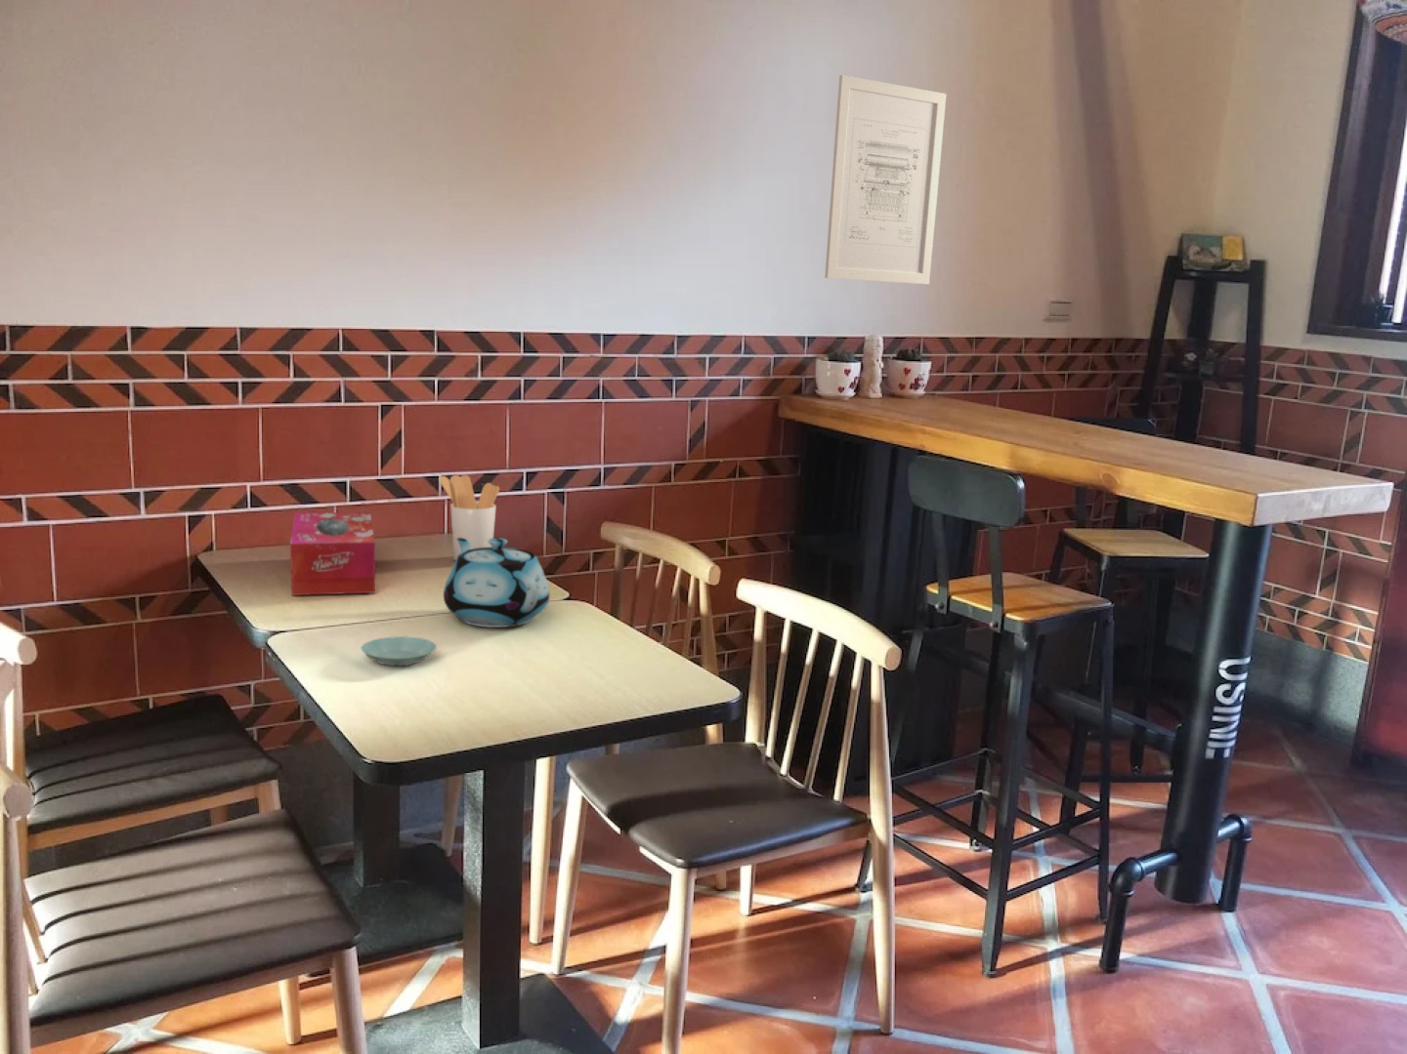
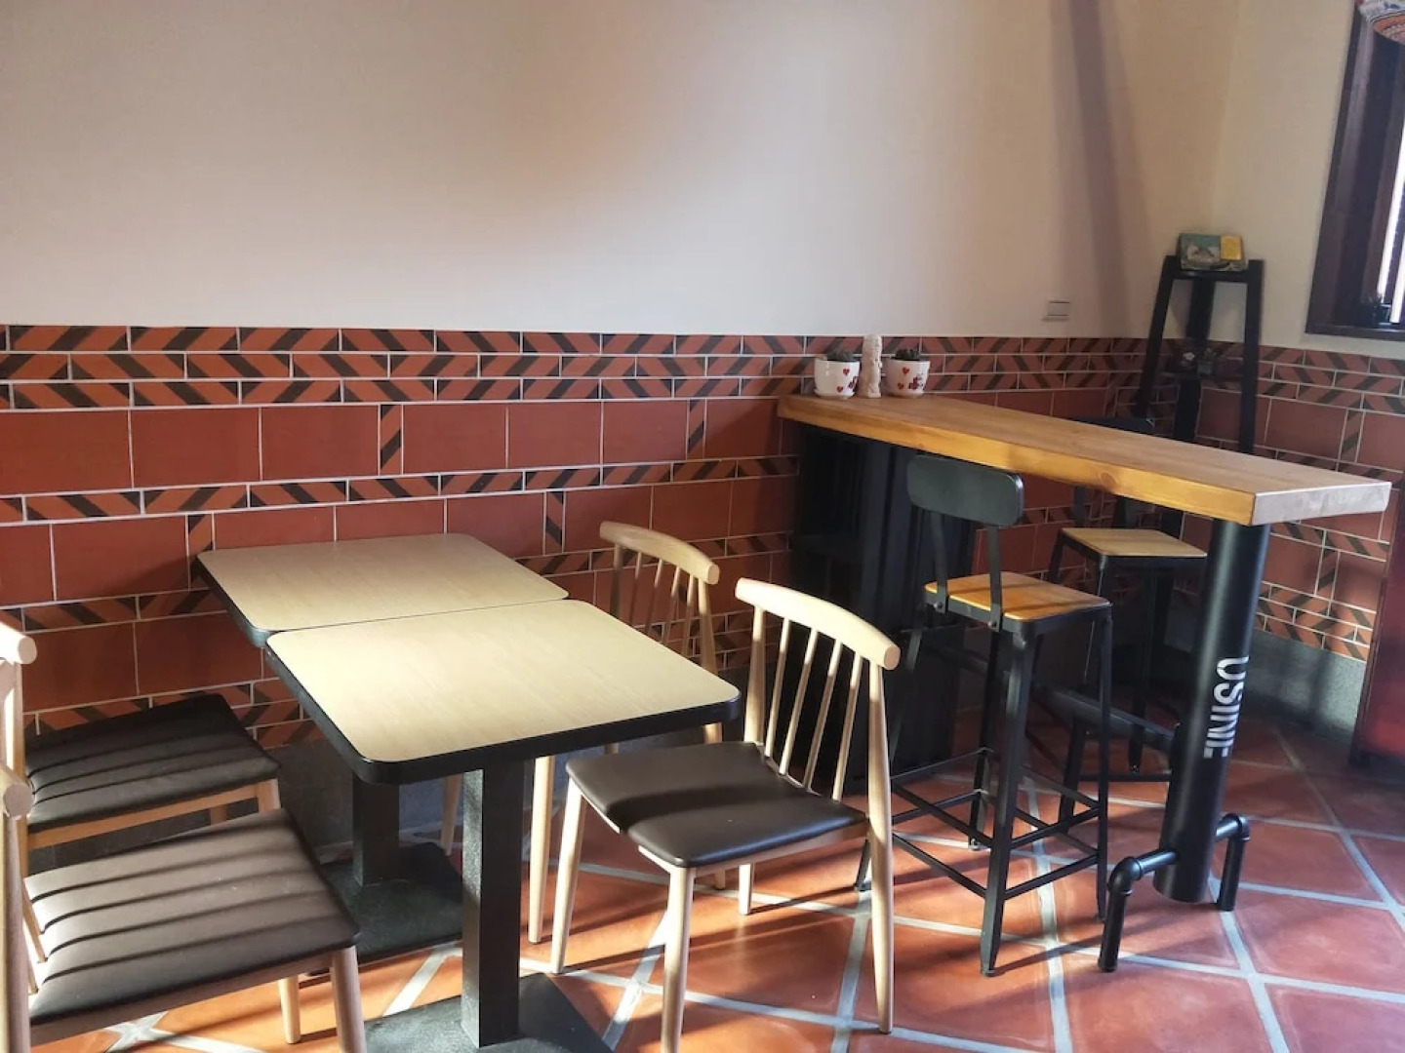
- saucer (399, 653)
- utensil holder (466, 516)
- wall art (886, 185)
- teapot (494, 577)
- tissue box (333, 550)
